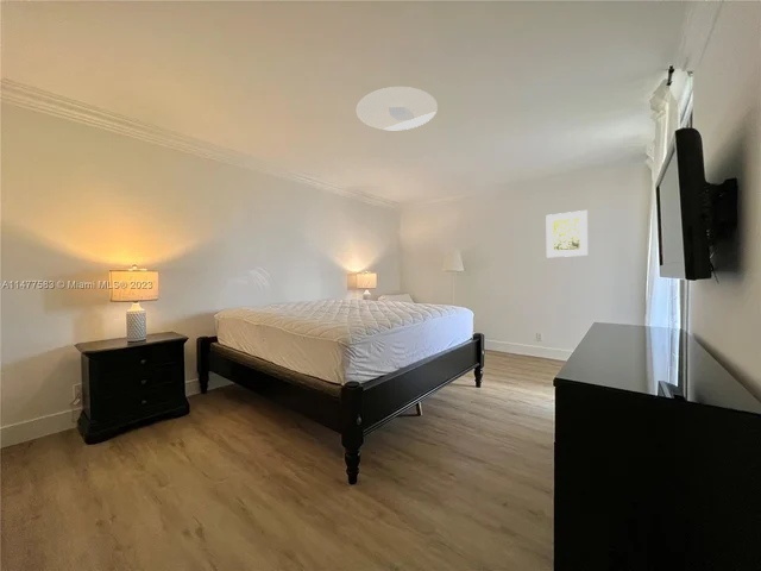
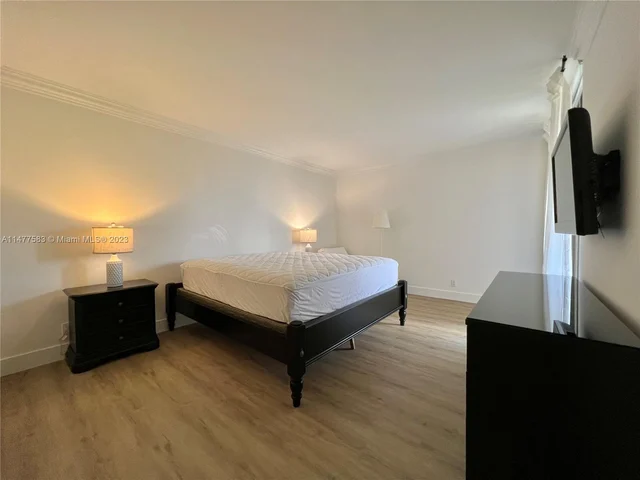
- ceiling light (396, 107)
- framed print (566, 234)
